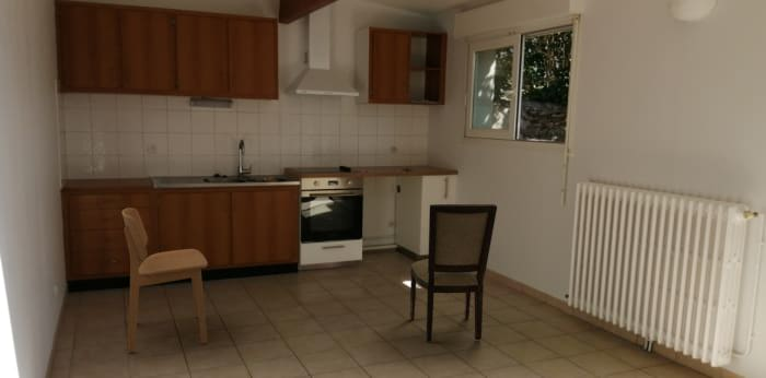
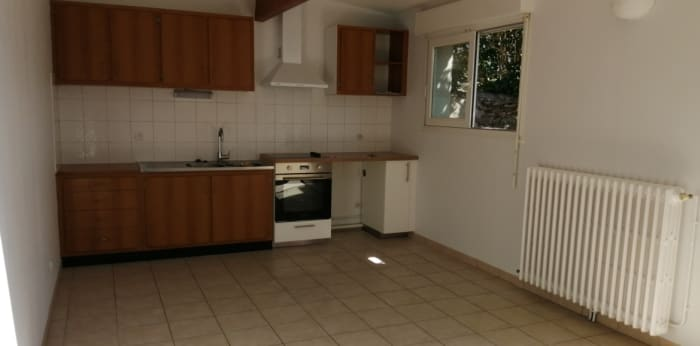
- dining chair (450, 265)
- dining chair (166, 272)
